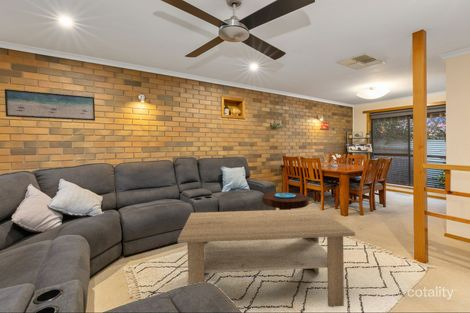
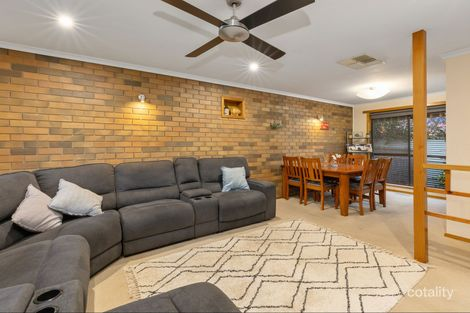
- side table (285, 209)
- wall art (53, 106)
- coffee table (260, 254)
